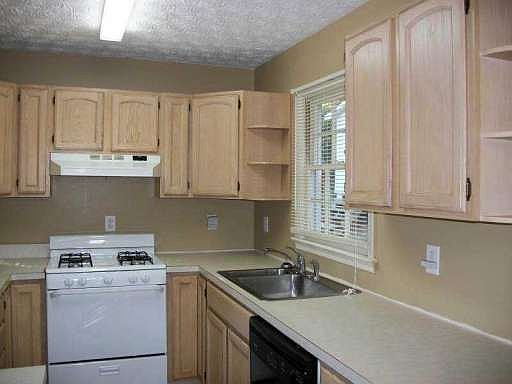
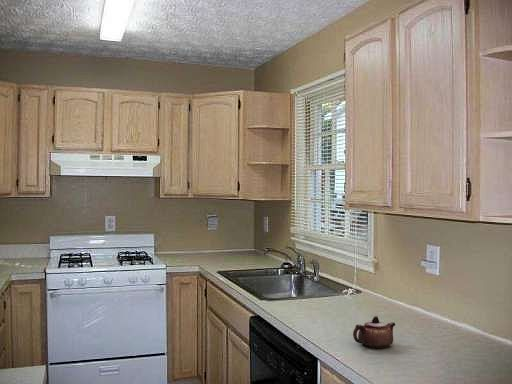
+ teapot (374, 330)
